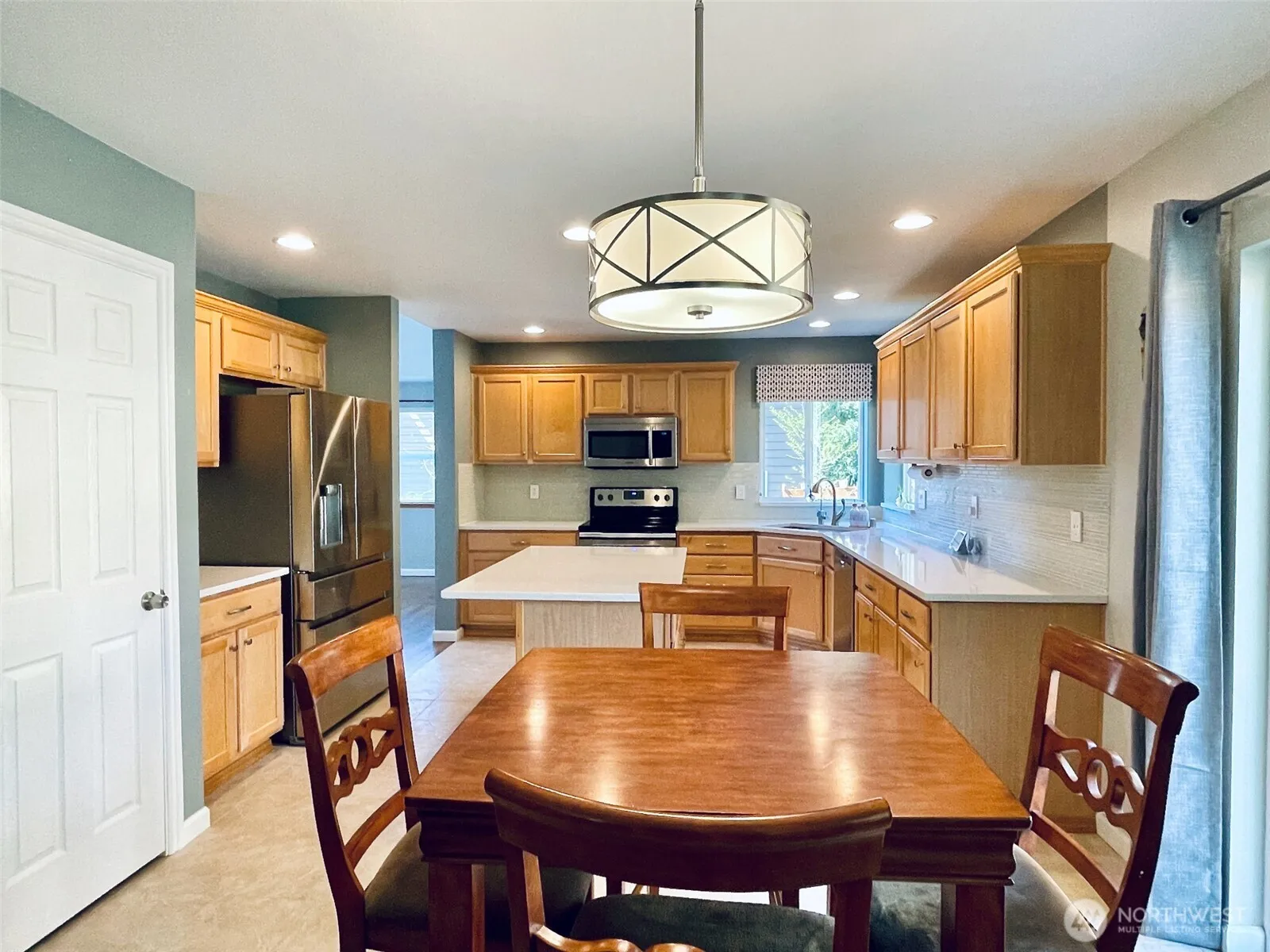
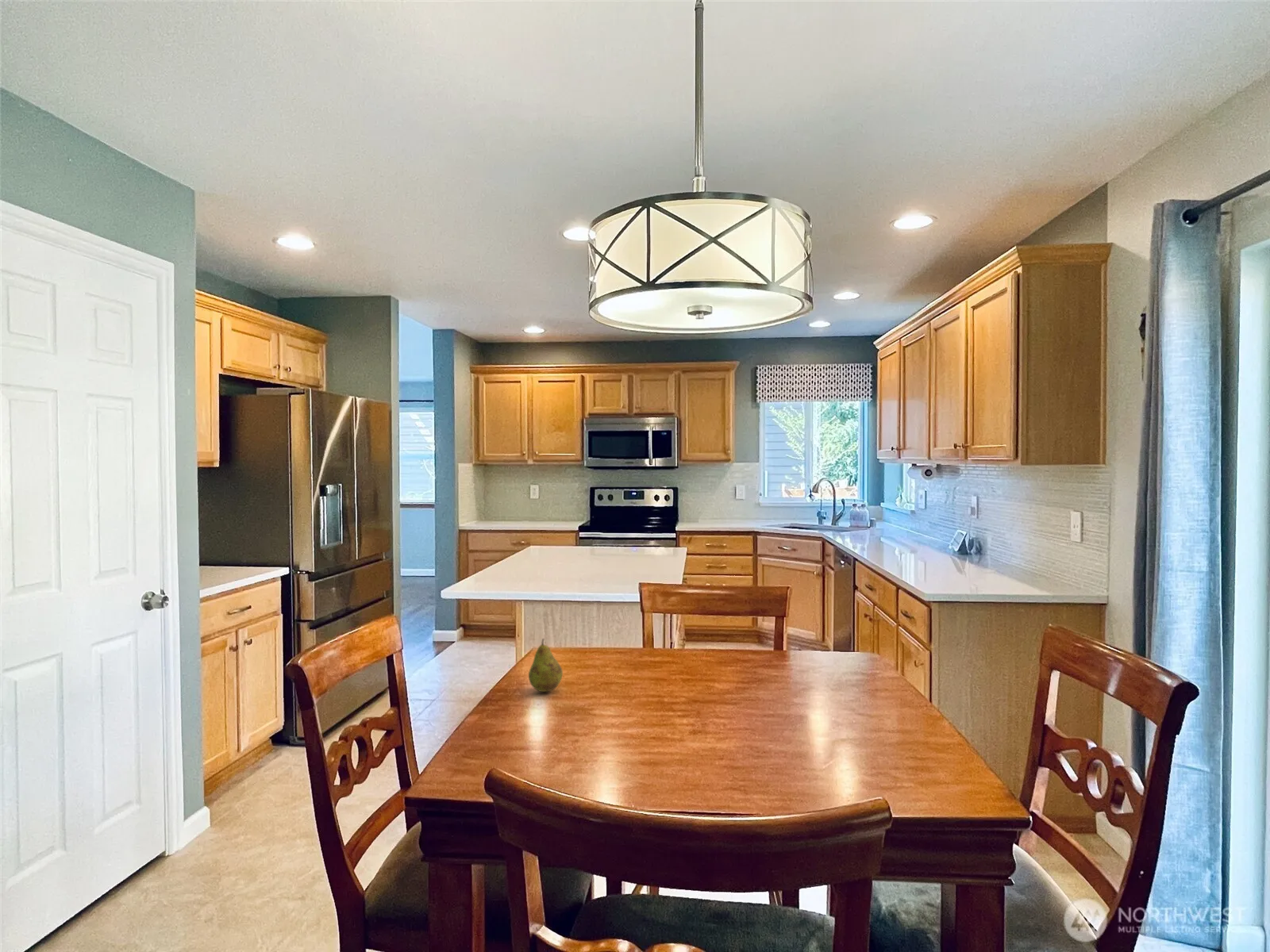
+ fruit (545, 666)
